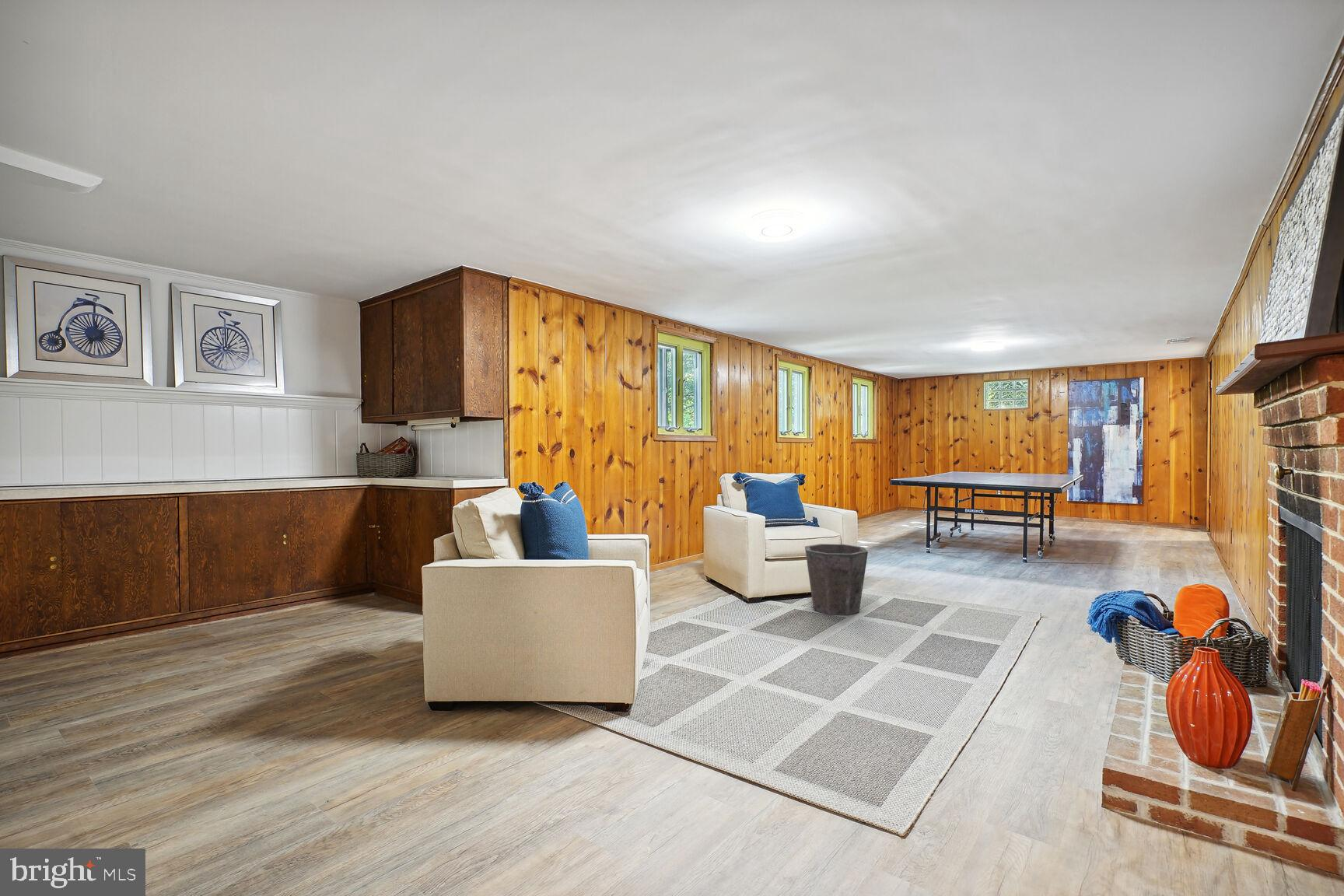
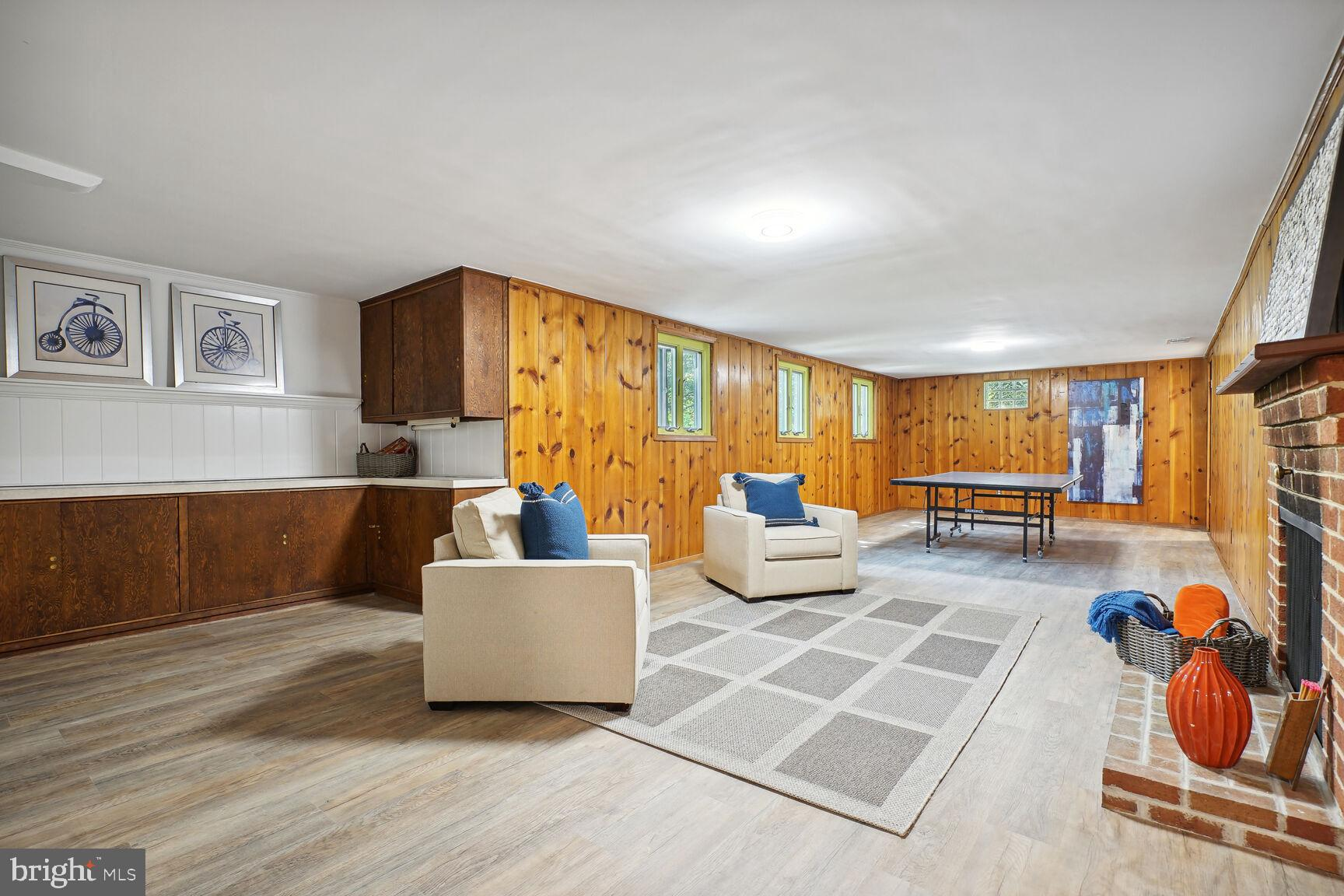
- waste bin (835, 579)
